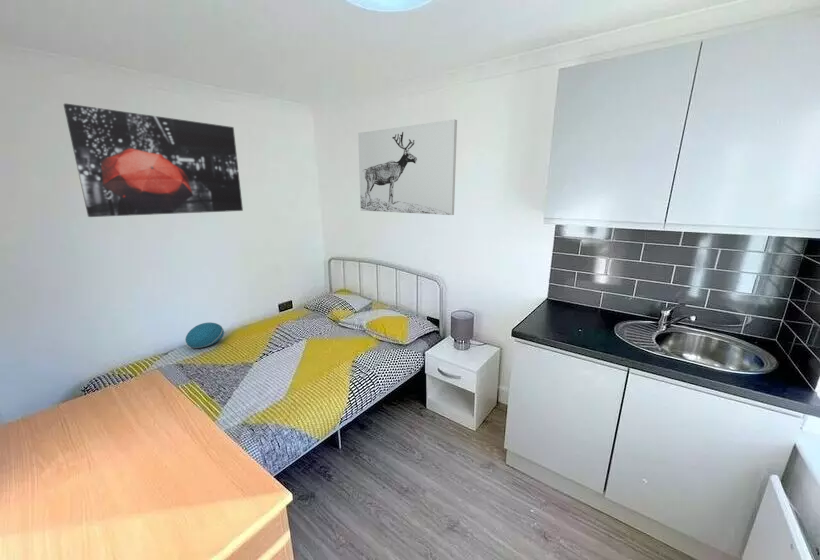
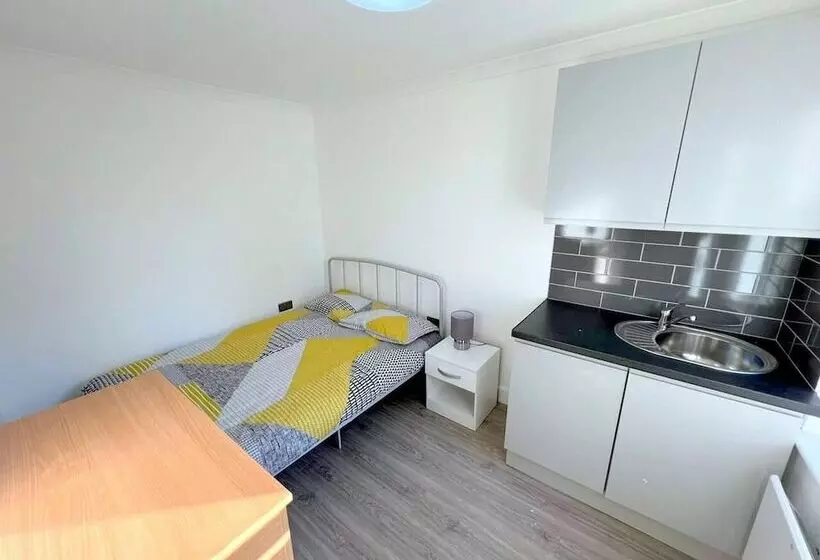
- cushion (205, 334)
- wall art (169, 166)
- wall art (402, 171)
